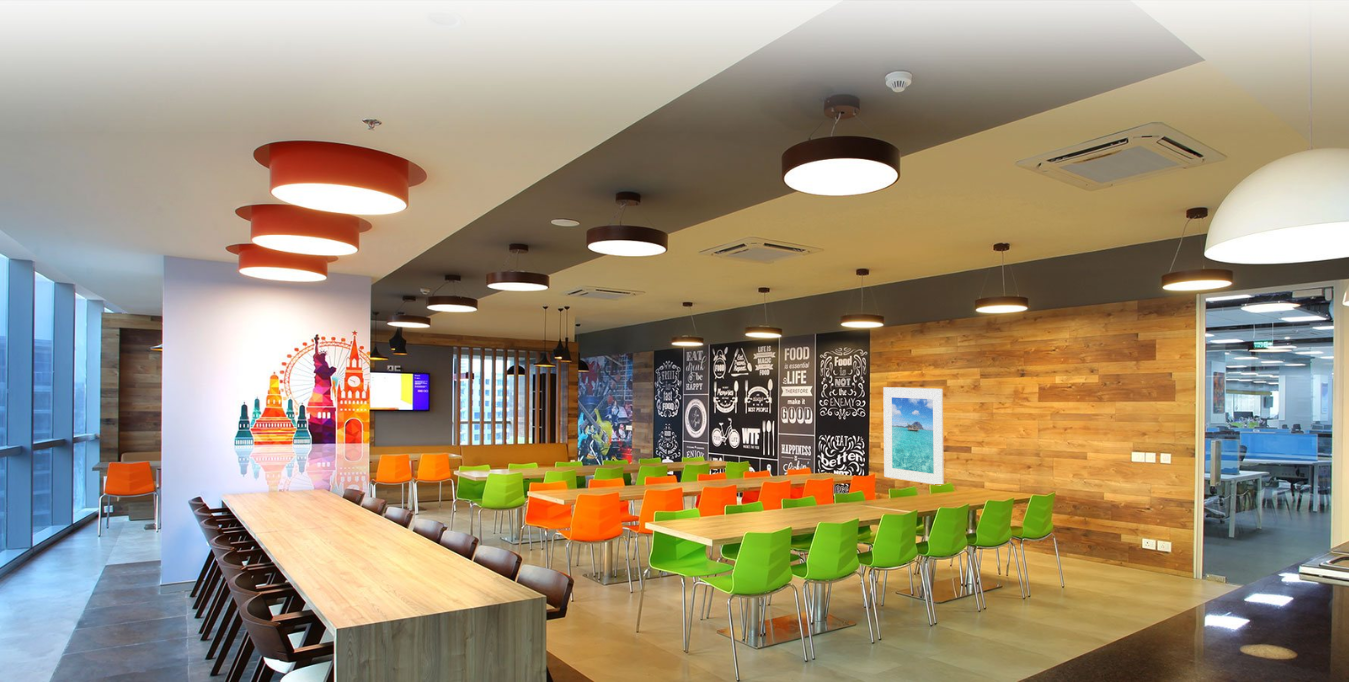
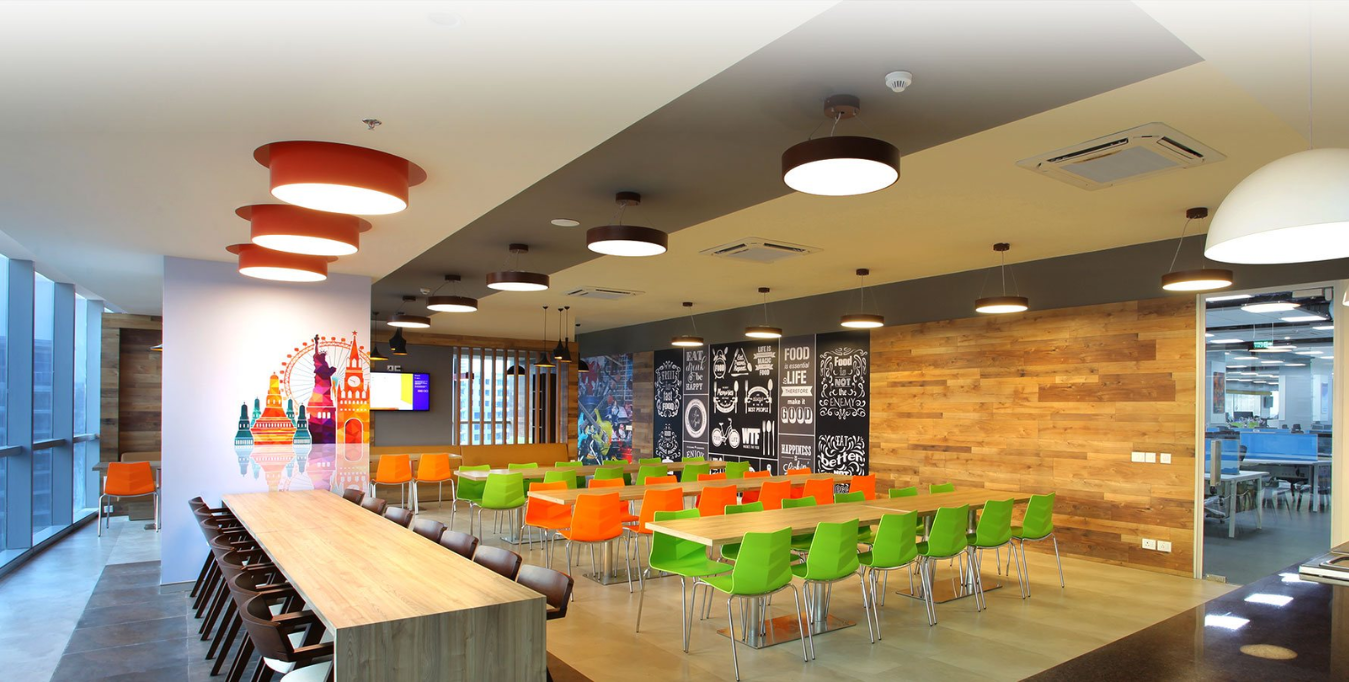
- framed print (912, 434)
